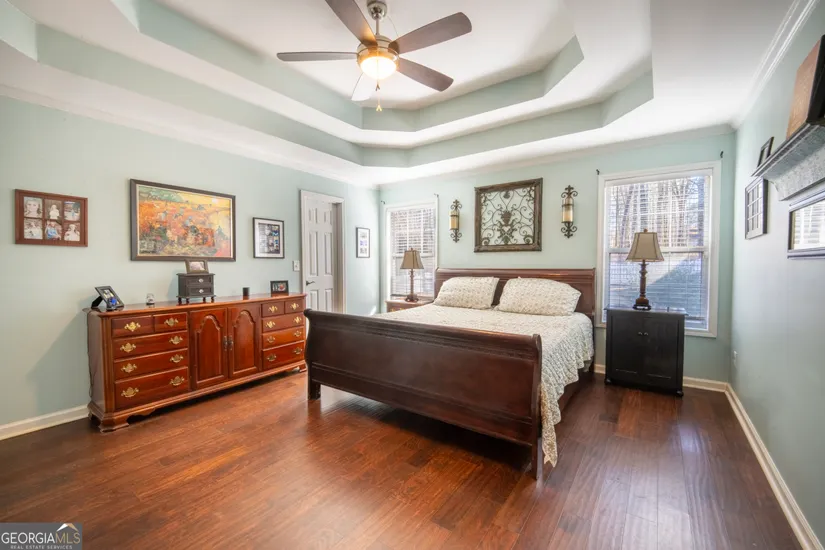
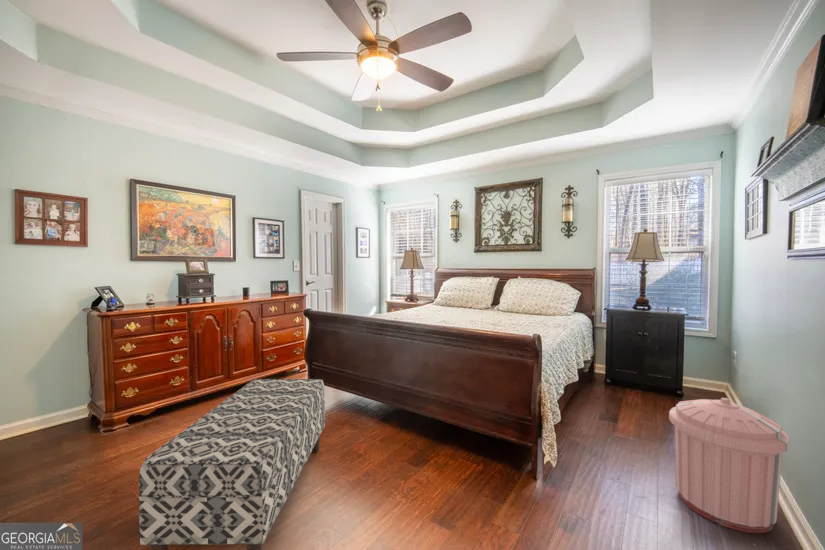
+ trash can (723, 452)
+ bench (257, 453)
